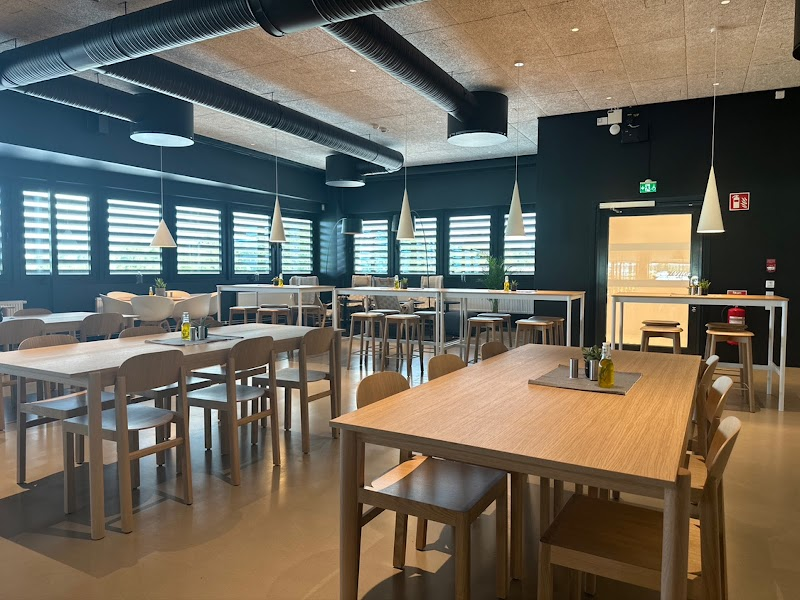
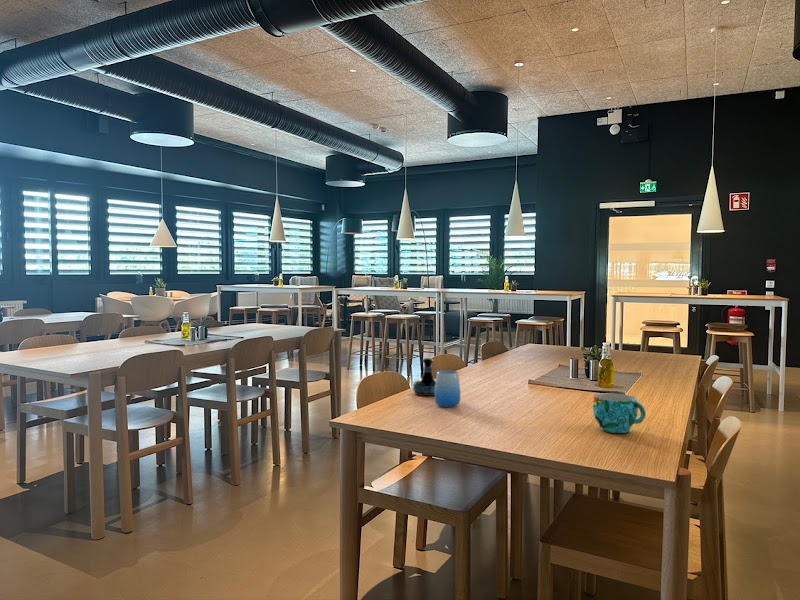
+ cup (447, 388)
+ cup (617, 413)
+ tequila bottle (427, 375)
